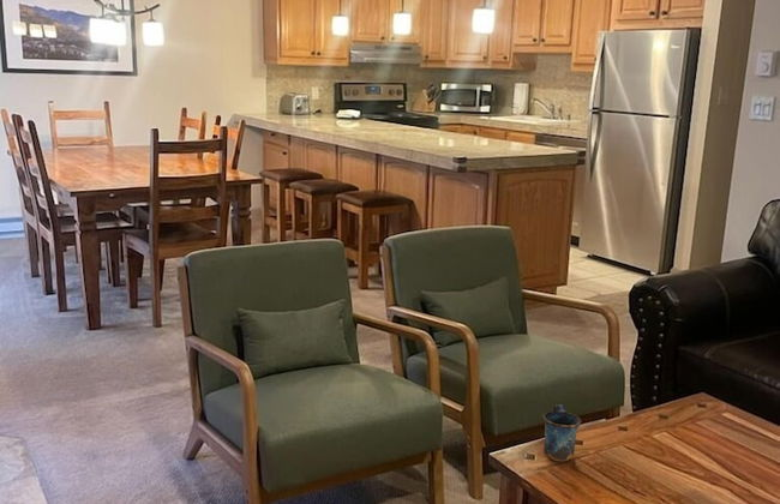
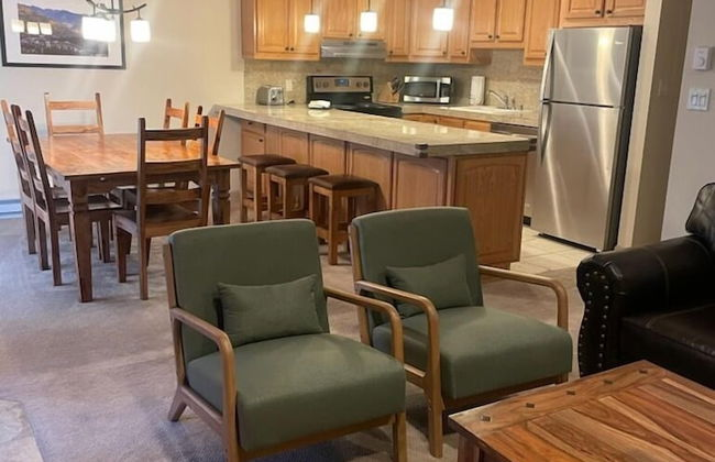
- mug (562, 432)
